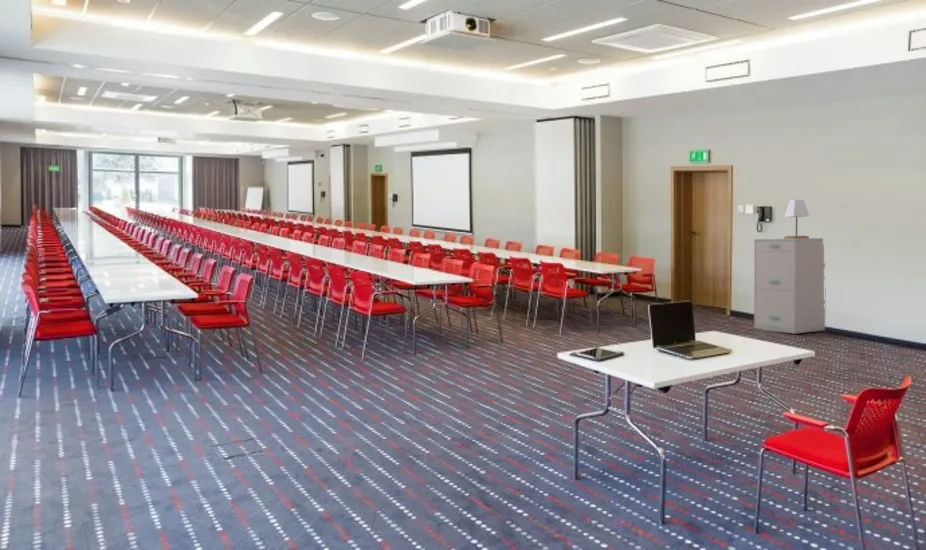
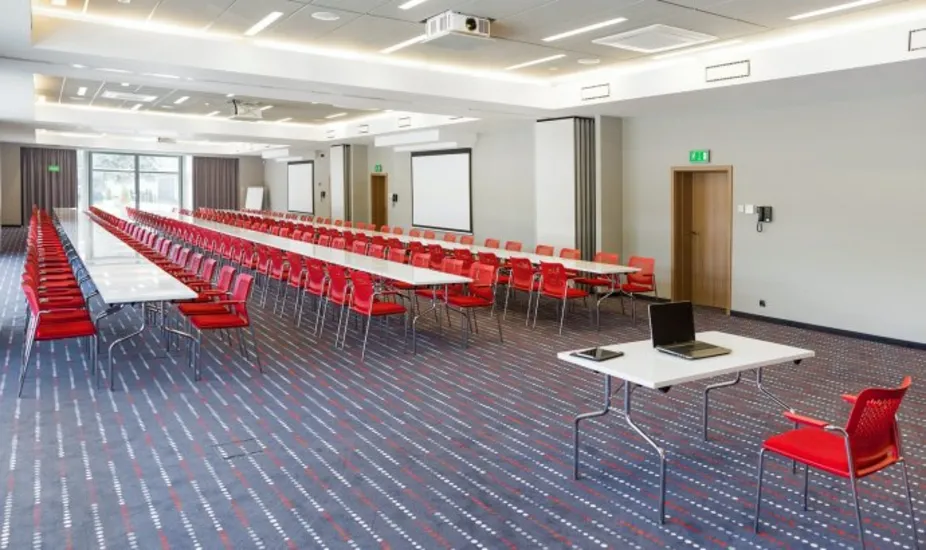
- lamp (796, 219)
- filing cabinet (789, 284)
